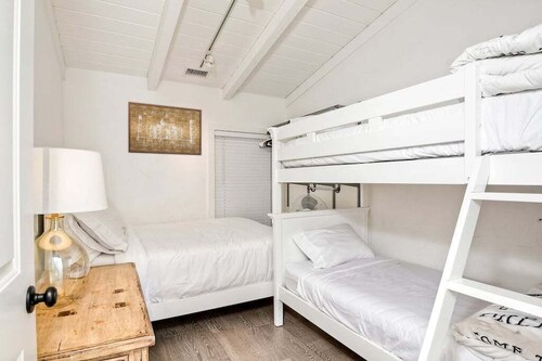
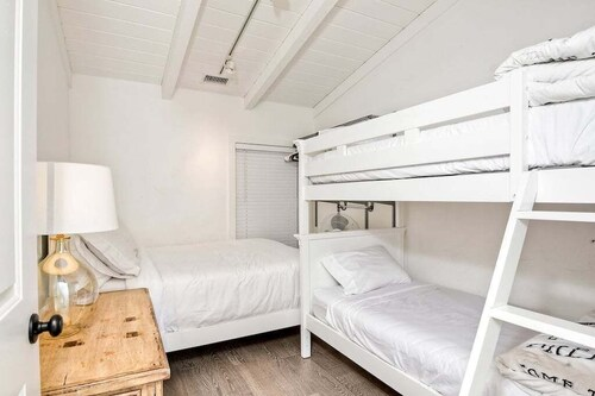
- wall art (166, 130)
